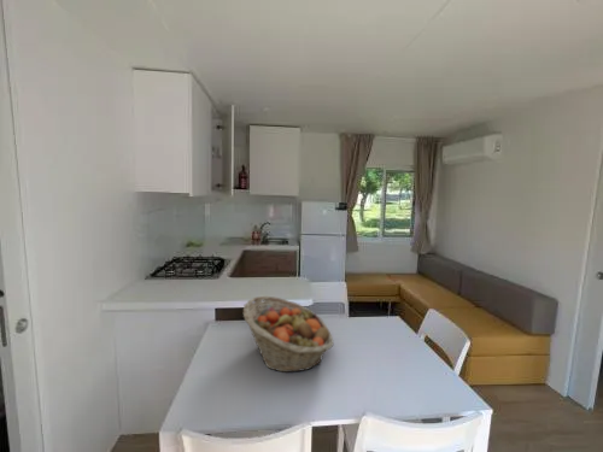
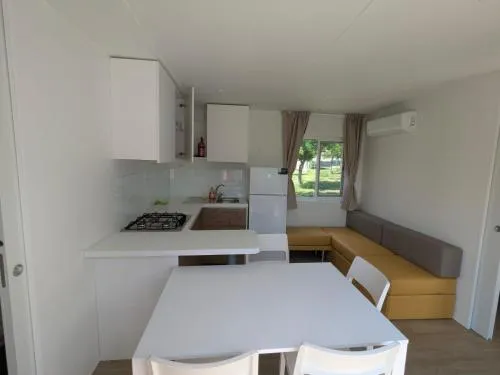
- fruit basket (287, 328)
